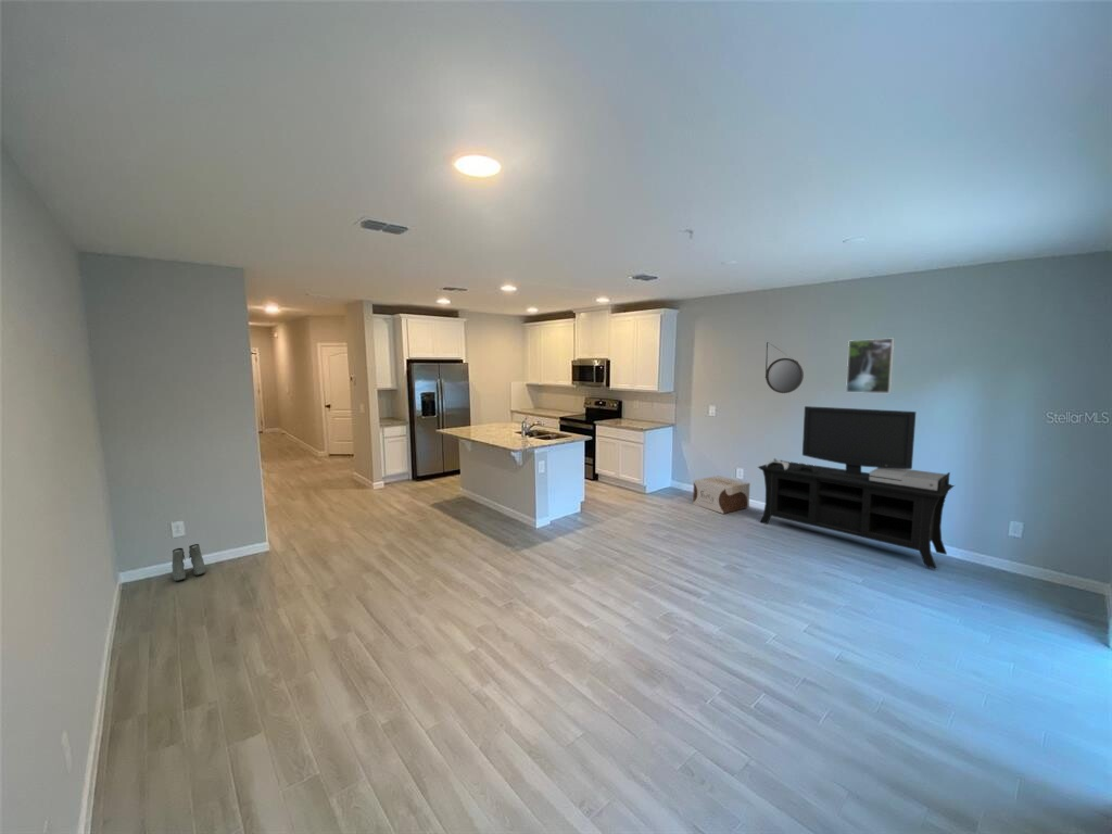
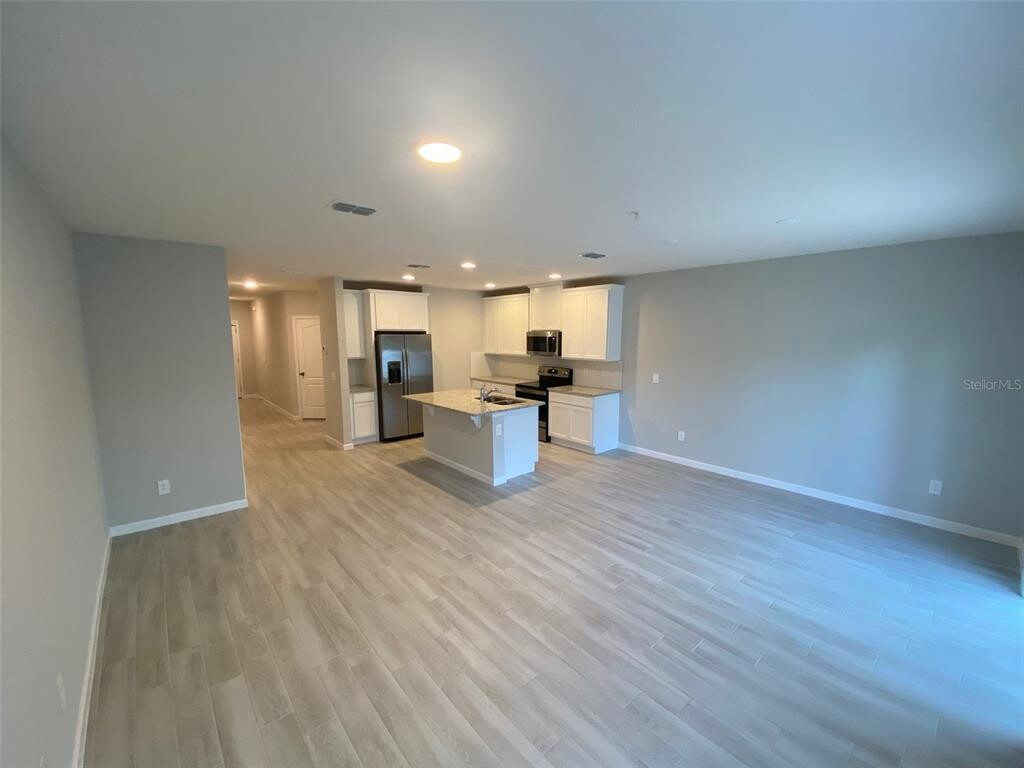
- boots (185, 559)
- home mirror (783, 367)
- media console (847, 473)
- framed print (869, 366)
- cardboard box (720, 493)
